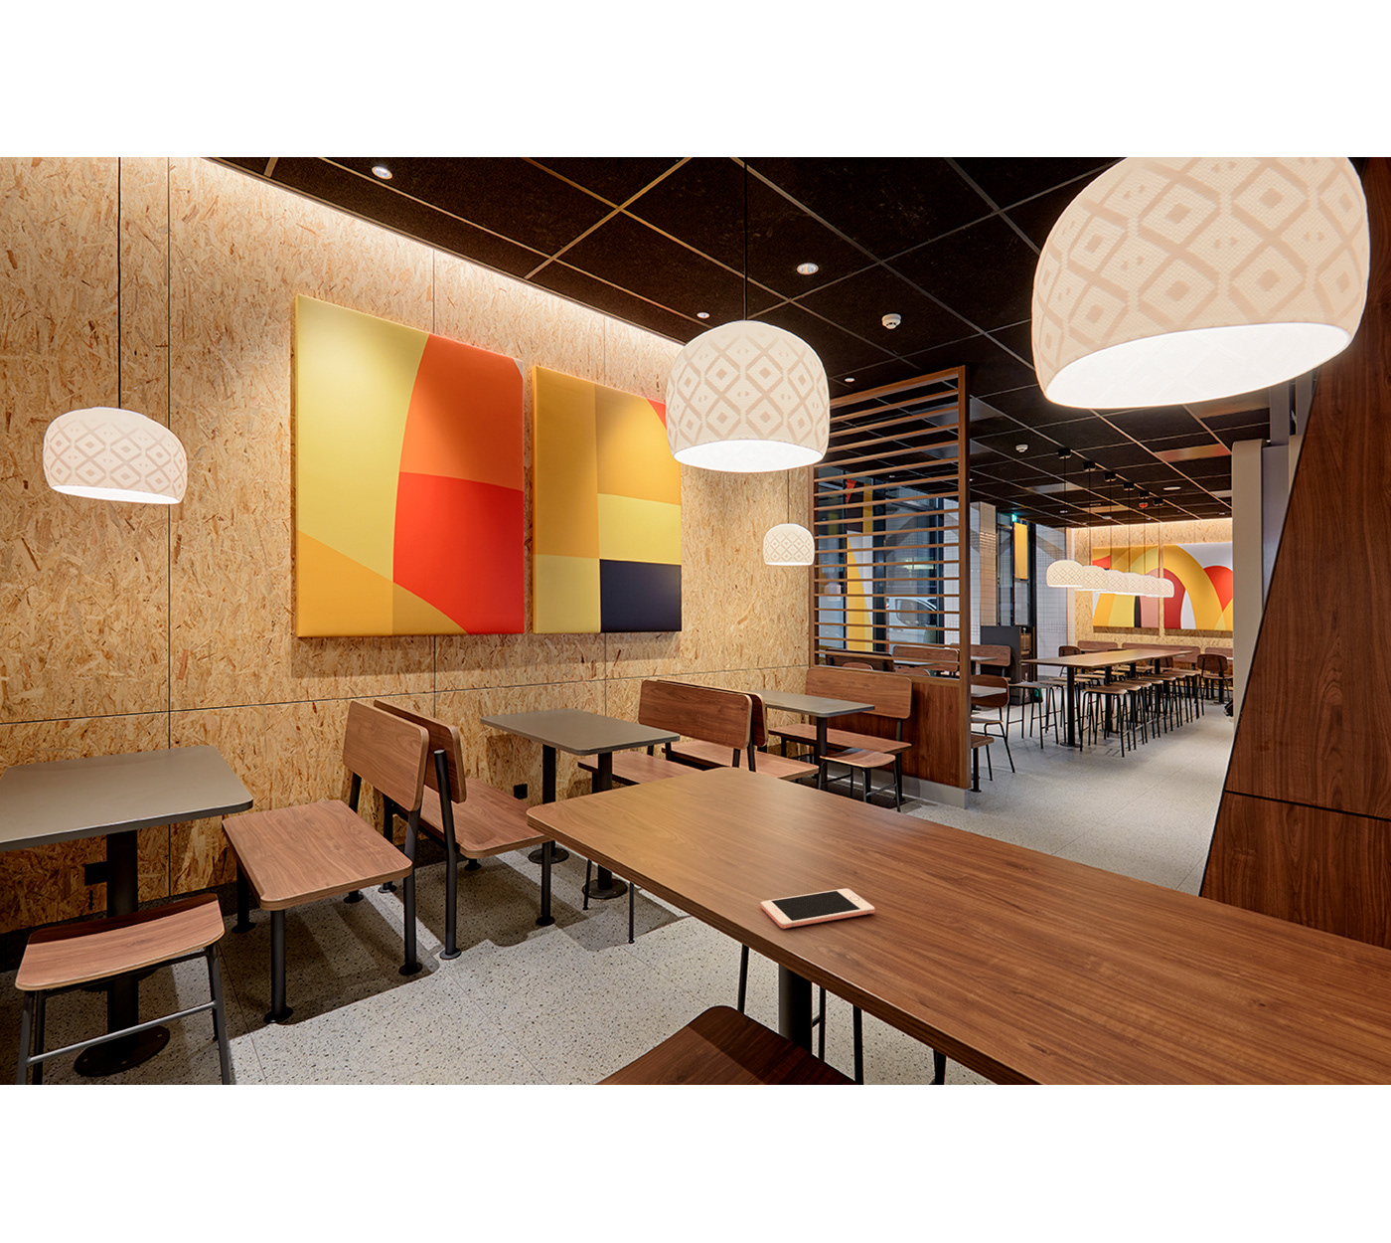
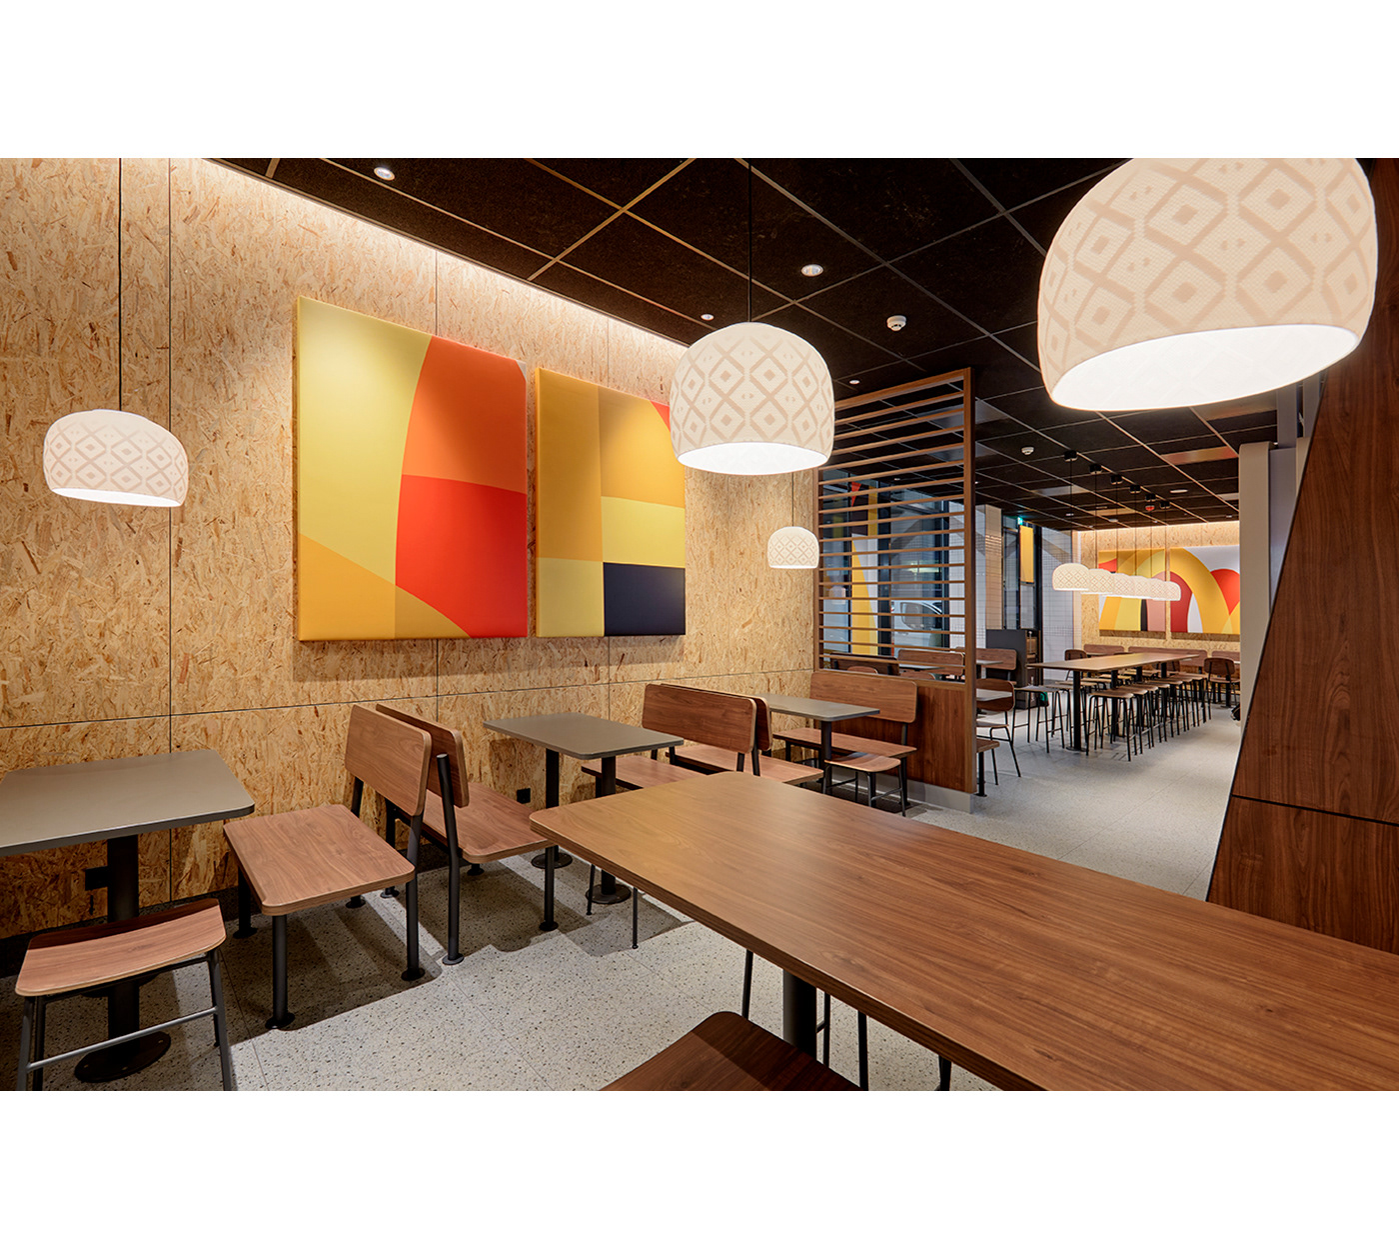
- cell phone (817, 907)
